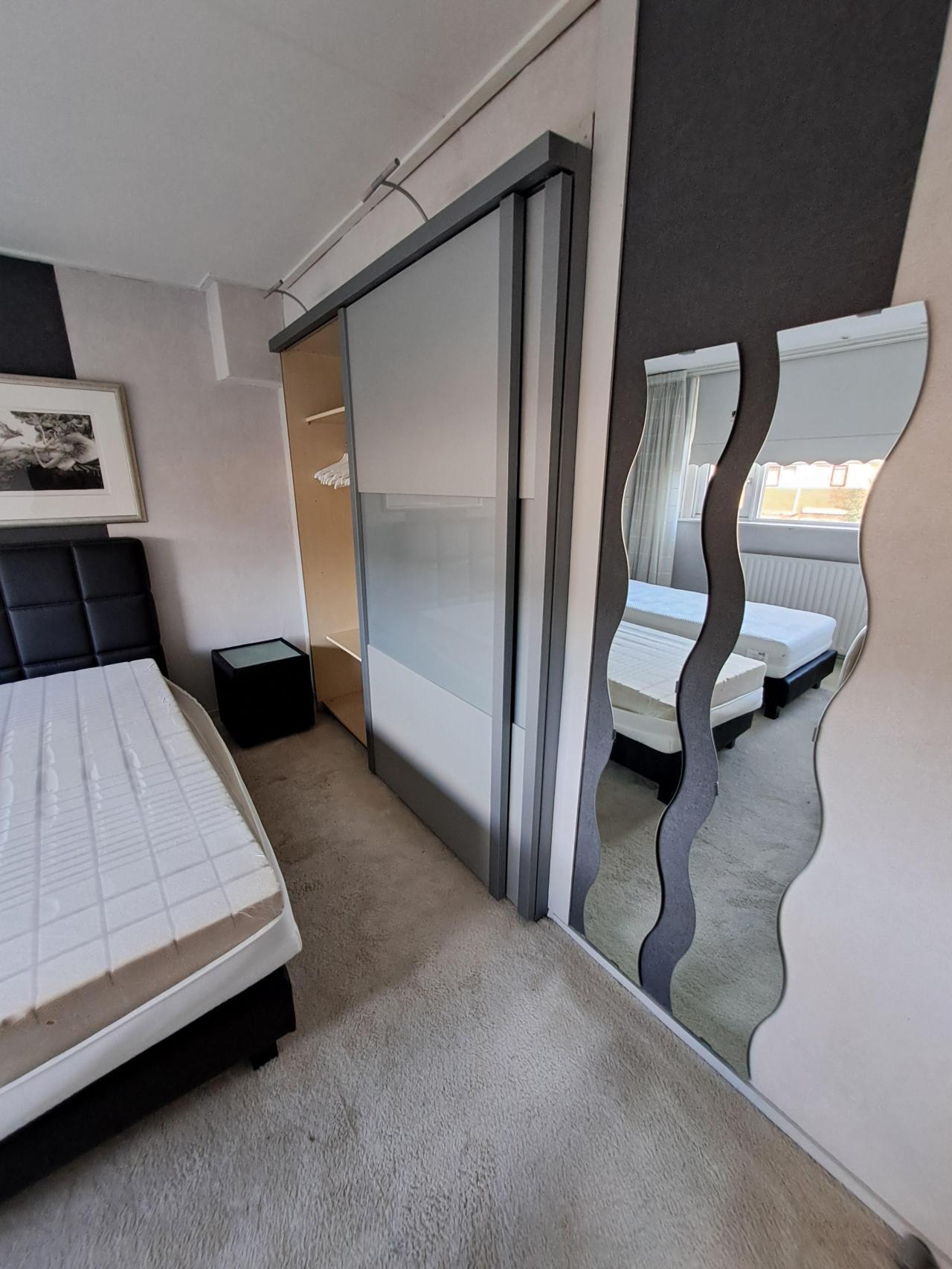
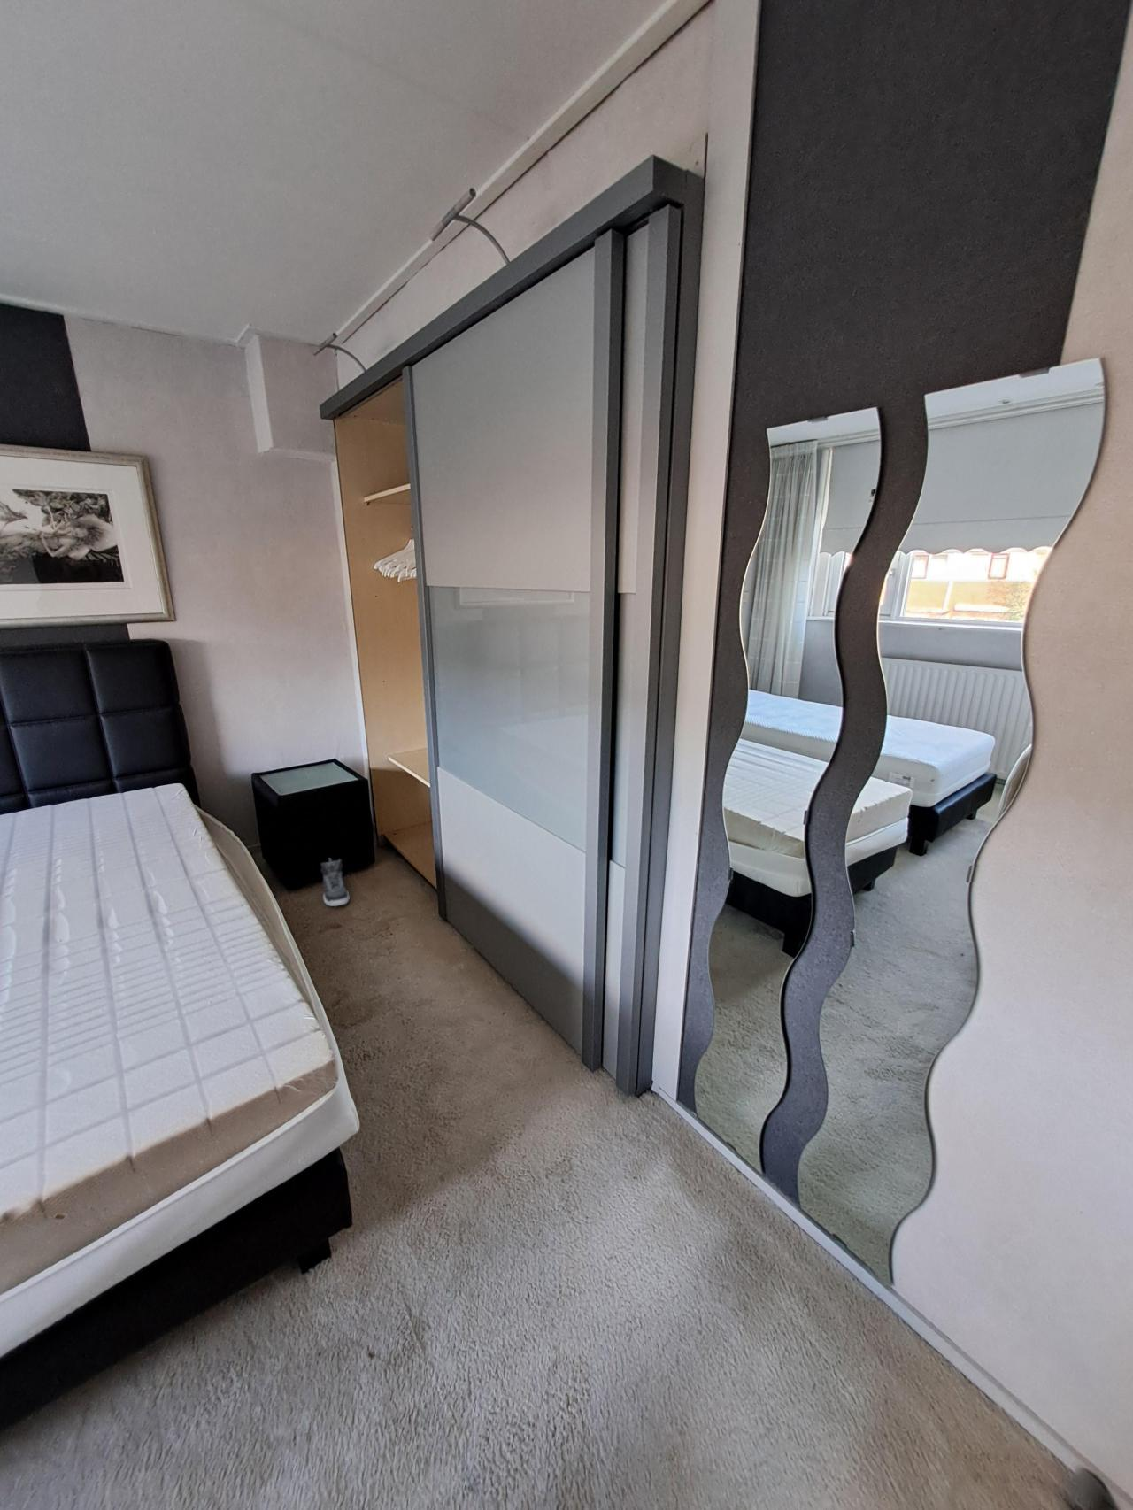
+ sneaker (333, 879)
